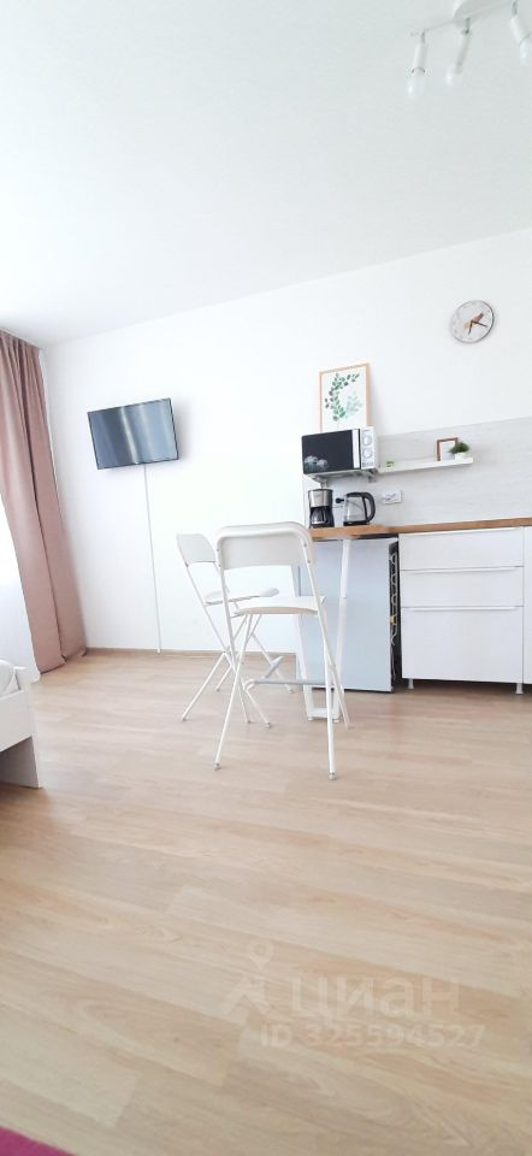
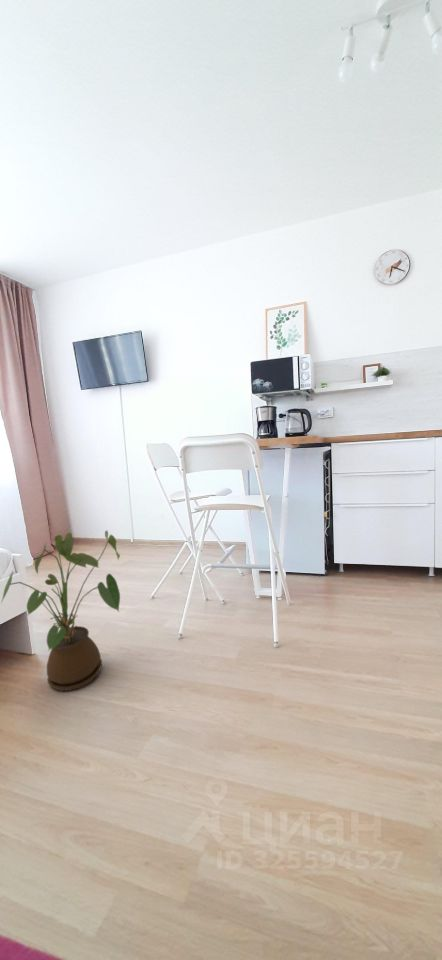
+ house plant (75, 611)
